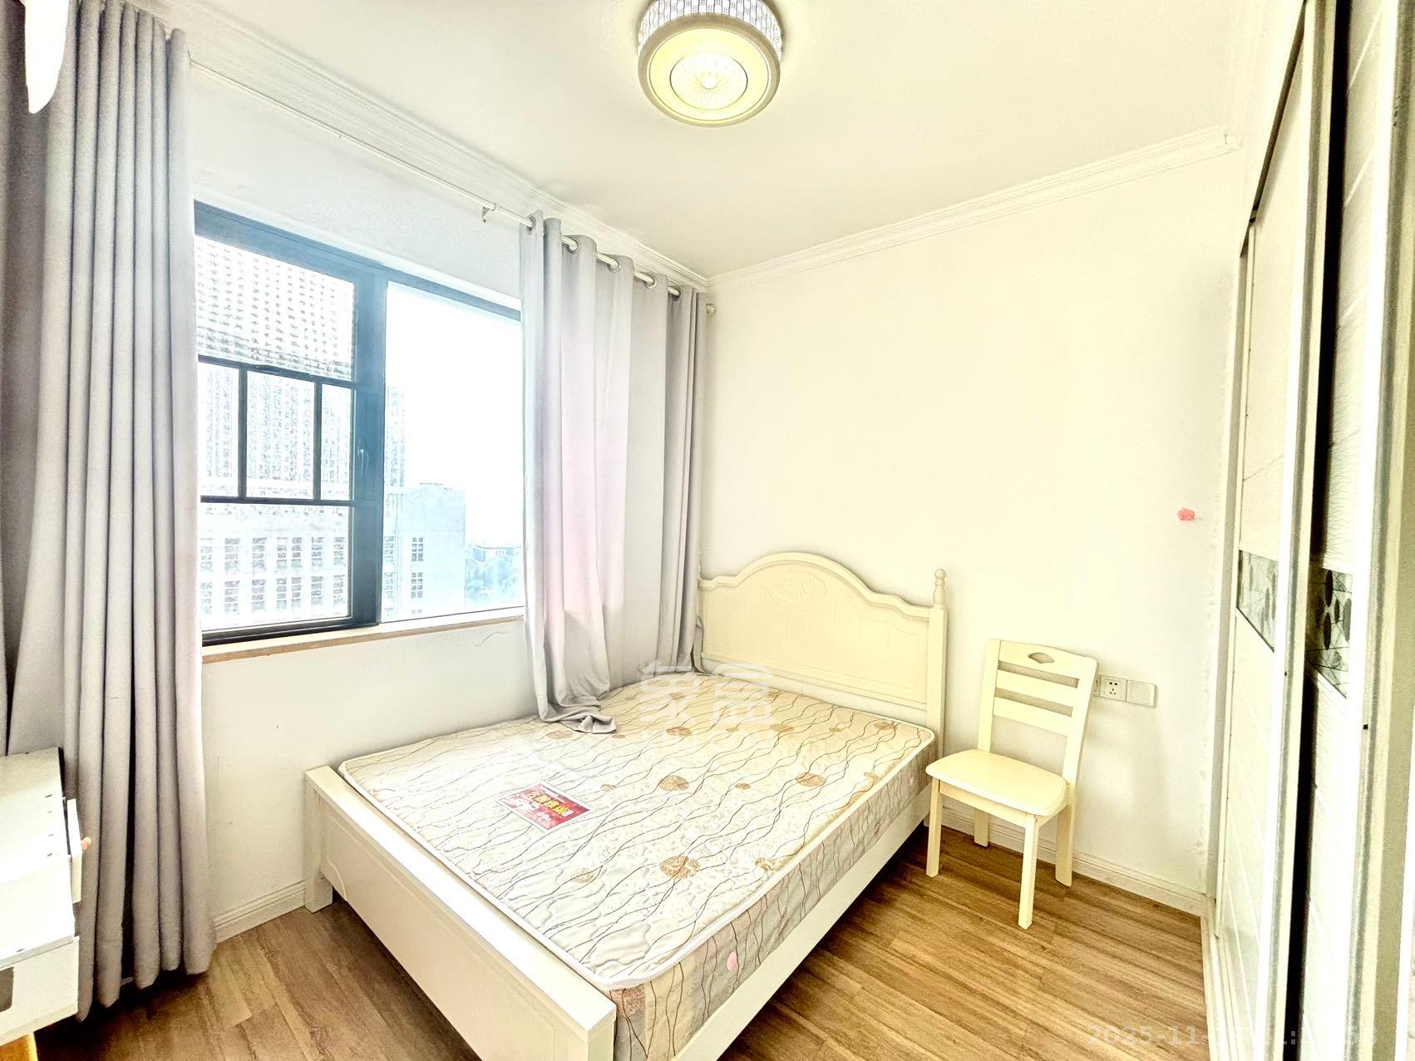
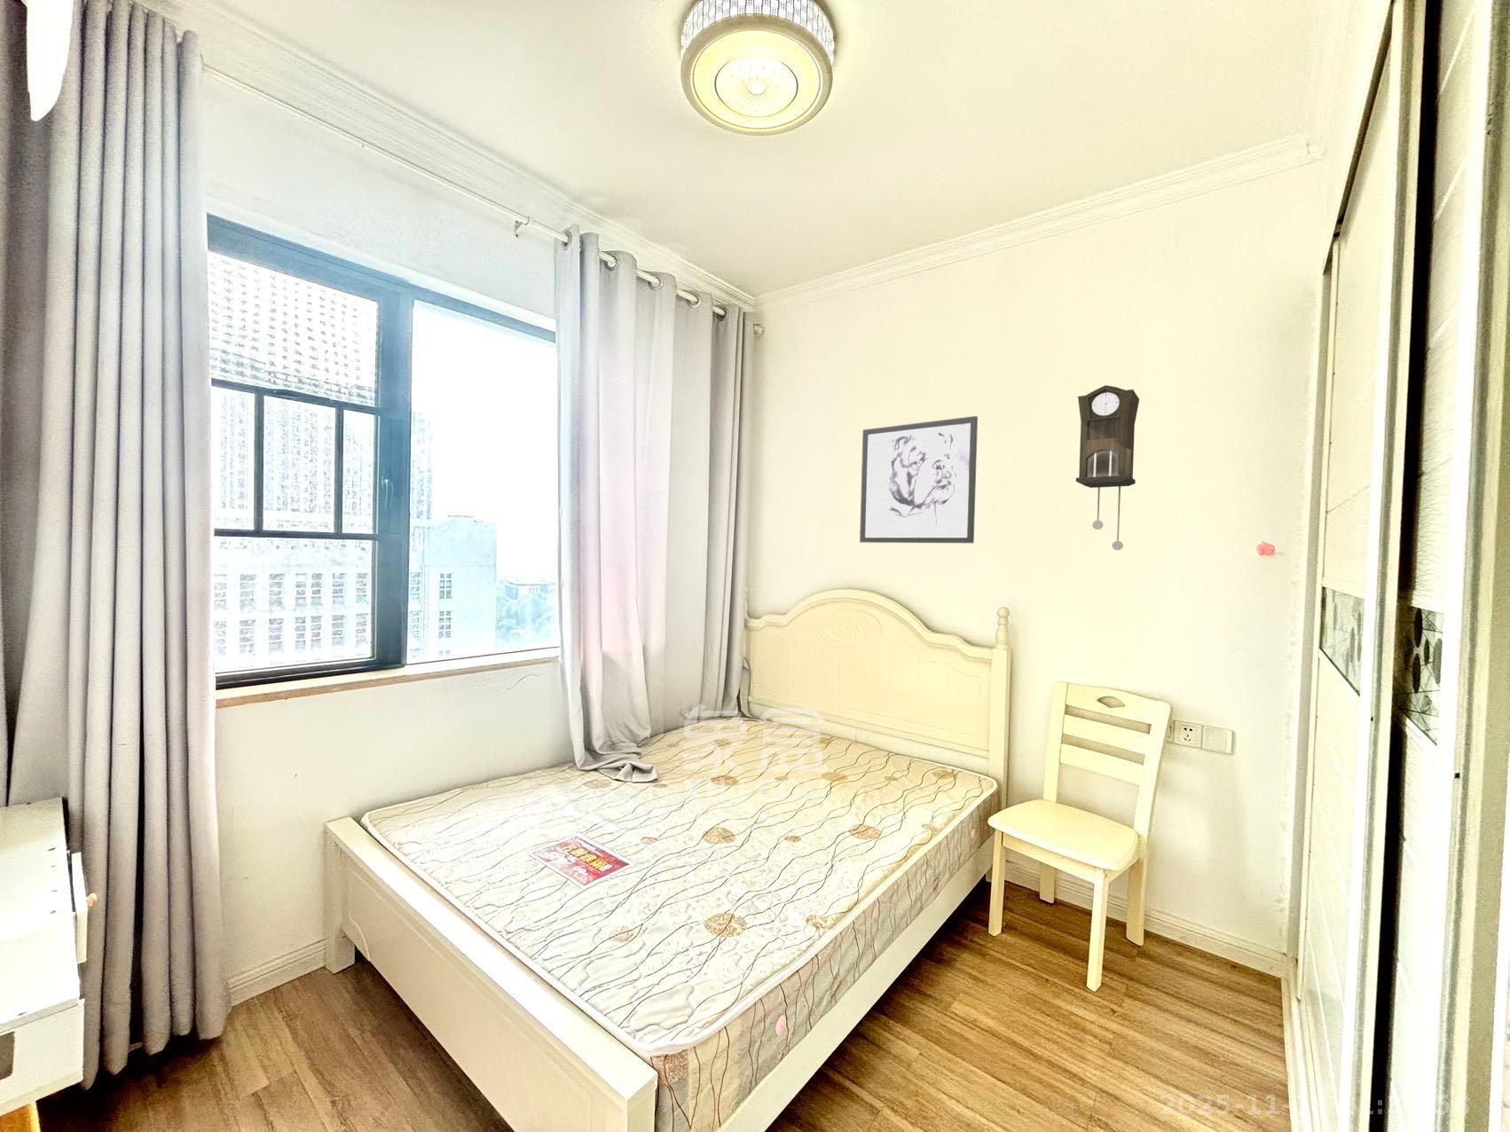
+ wall art (914, 483)
+ pendulum clock (1106, 470)
